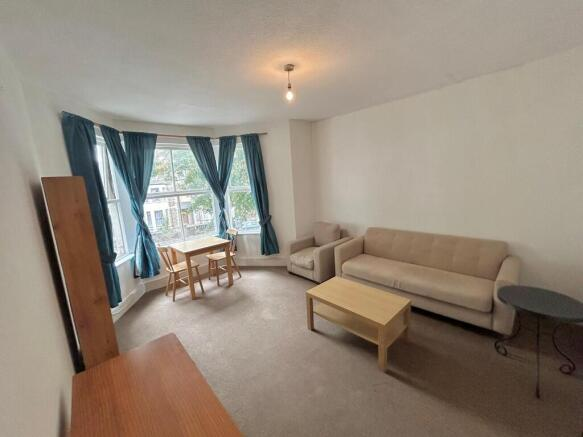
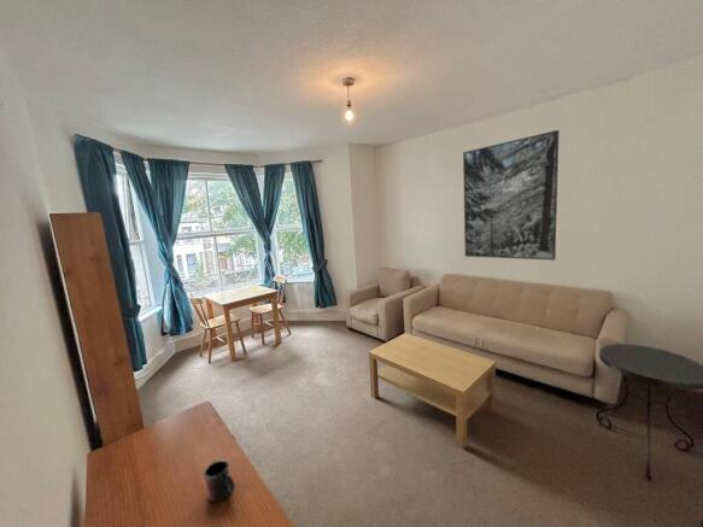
+ mug (221, 481)
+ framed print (505, 201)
